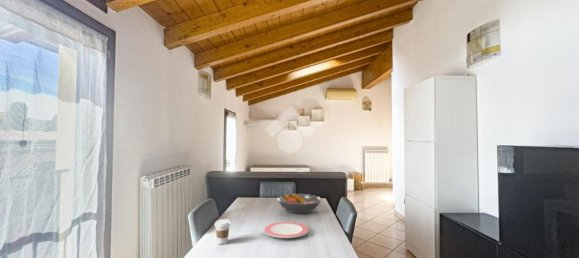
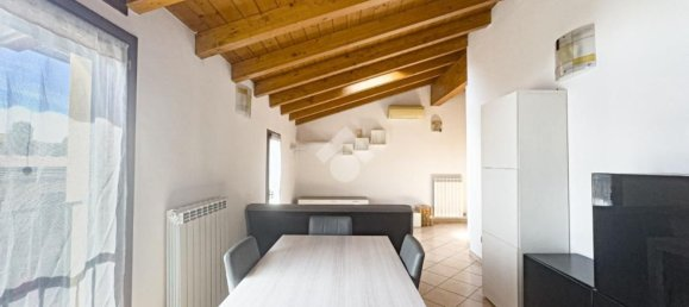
- coffee cup (222, 231)
- fruit bowl (299, 203)
- plate (286, 230)
